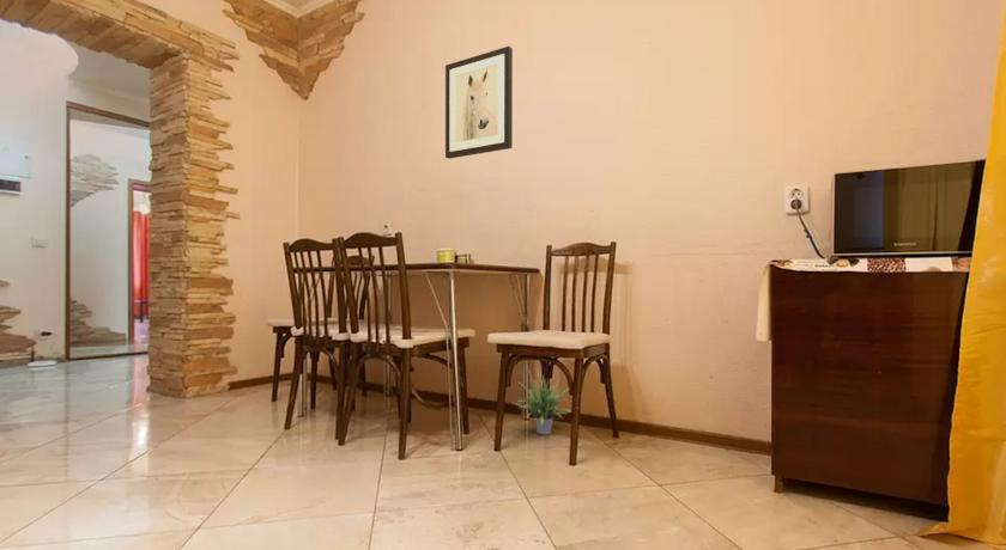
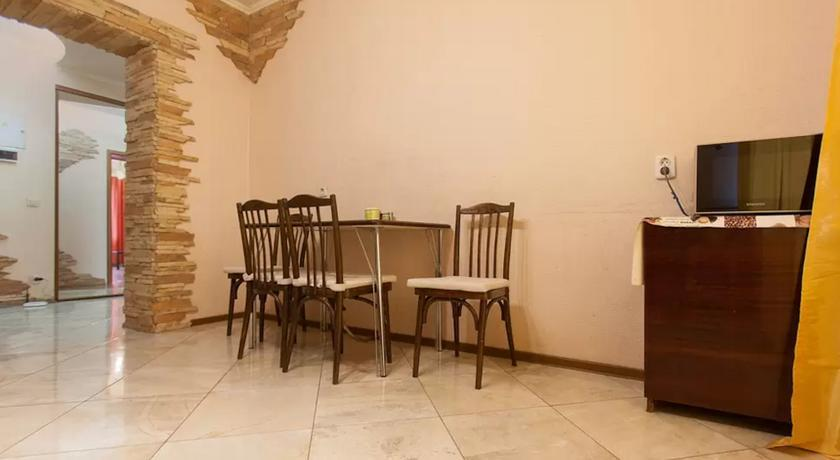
- wall art (477, 104)
- potted plant (545, 398)
